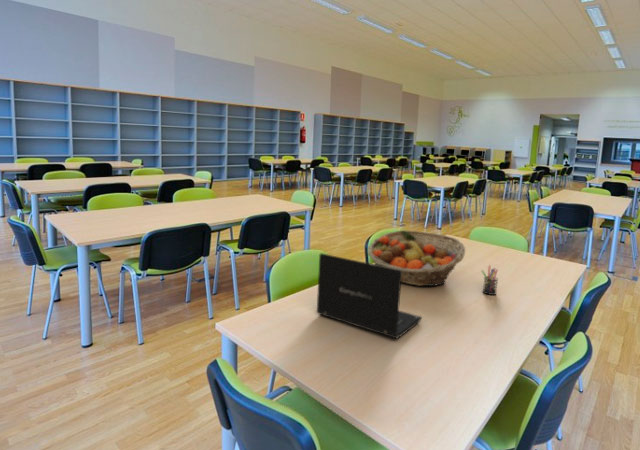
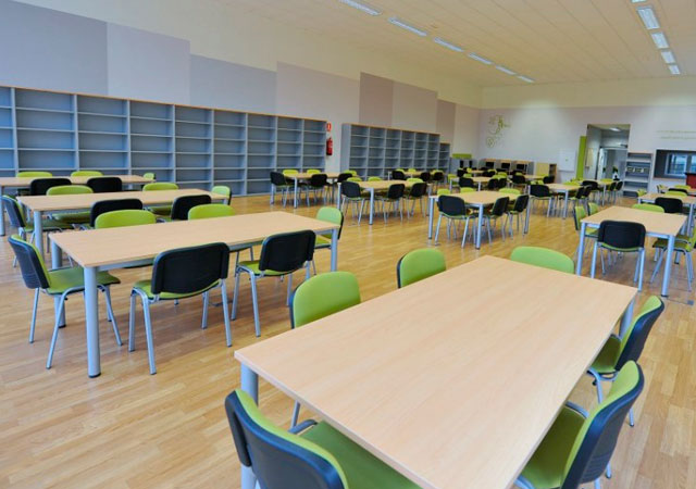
- pen holder (489, 279)
- laptop (370, 287)
- fruit basket (414, 256)
